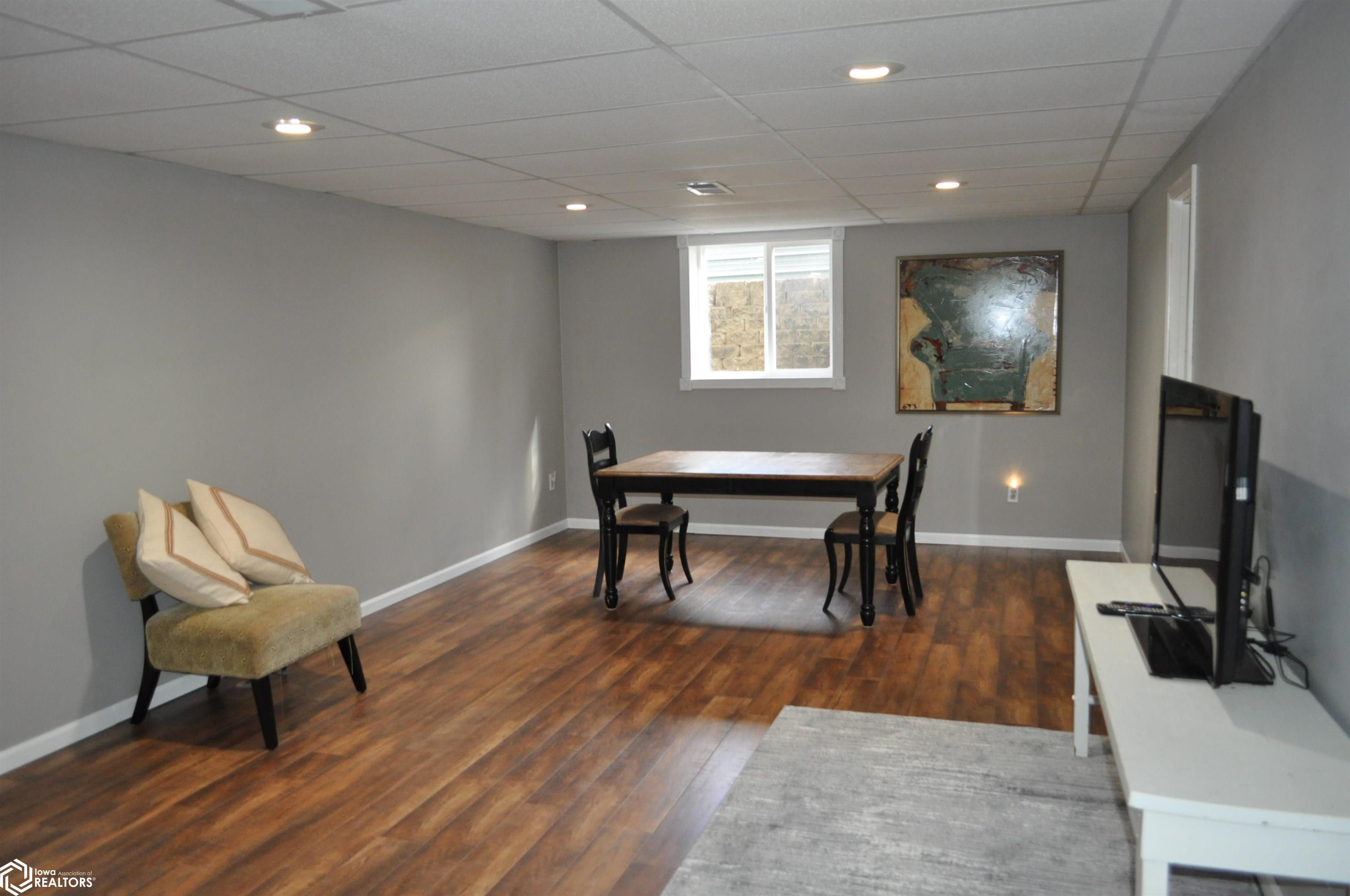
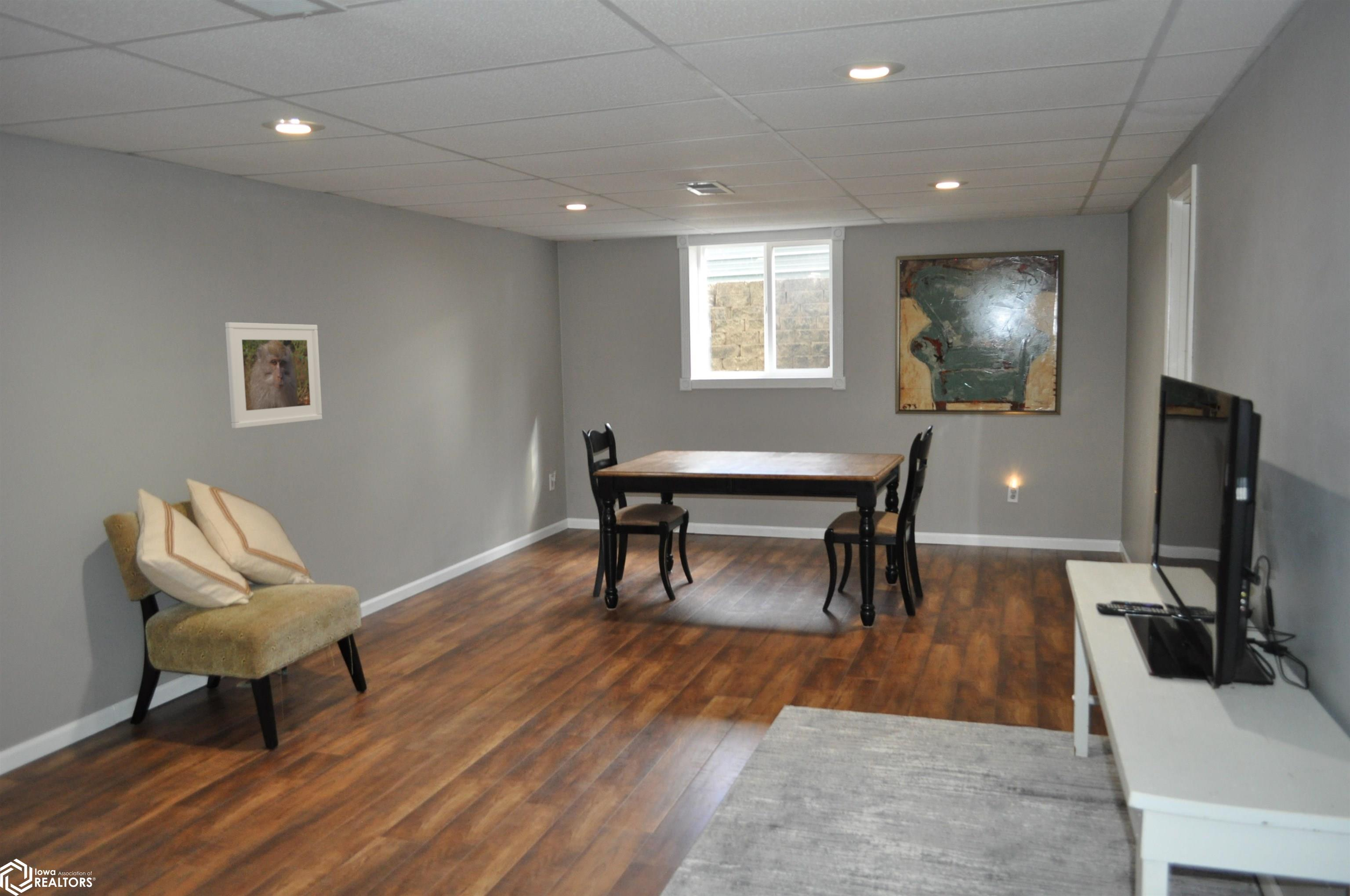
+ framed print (276, 374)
